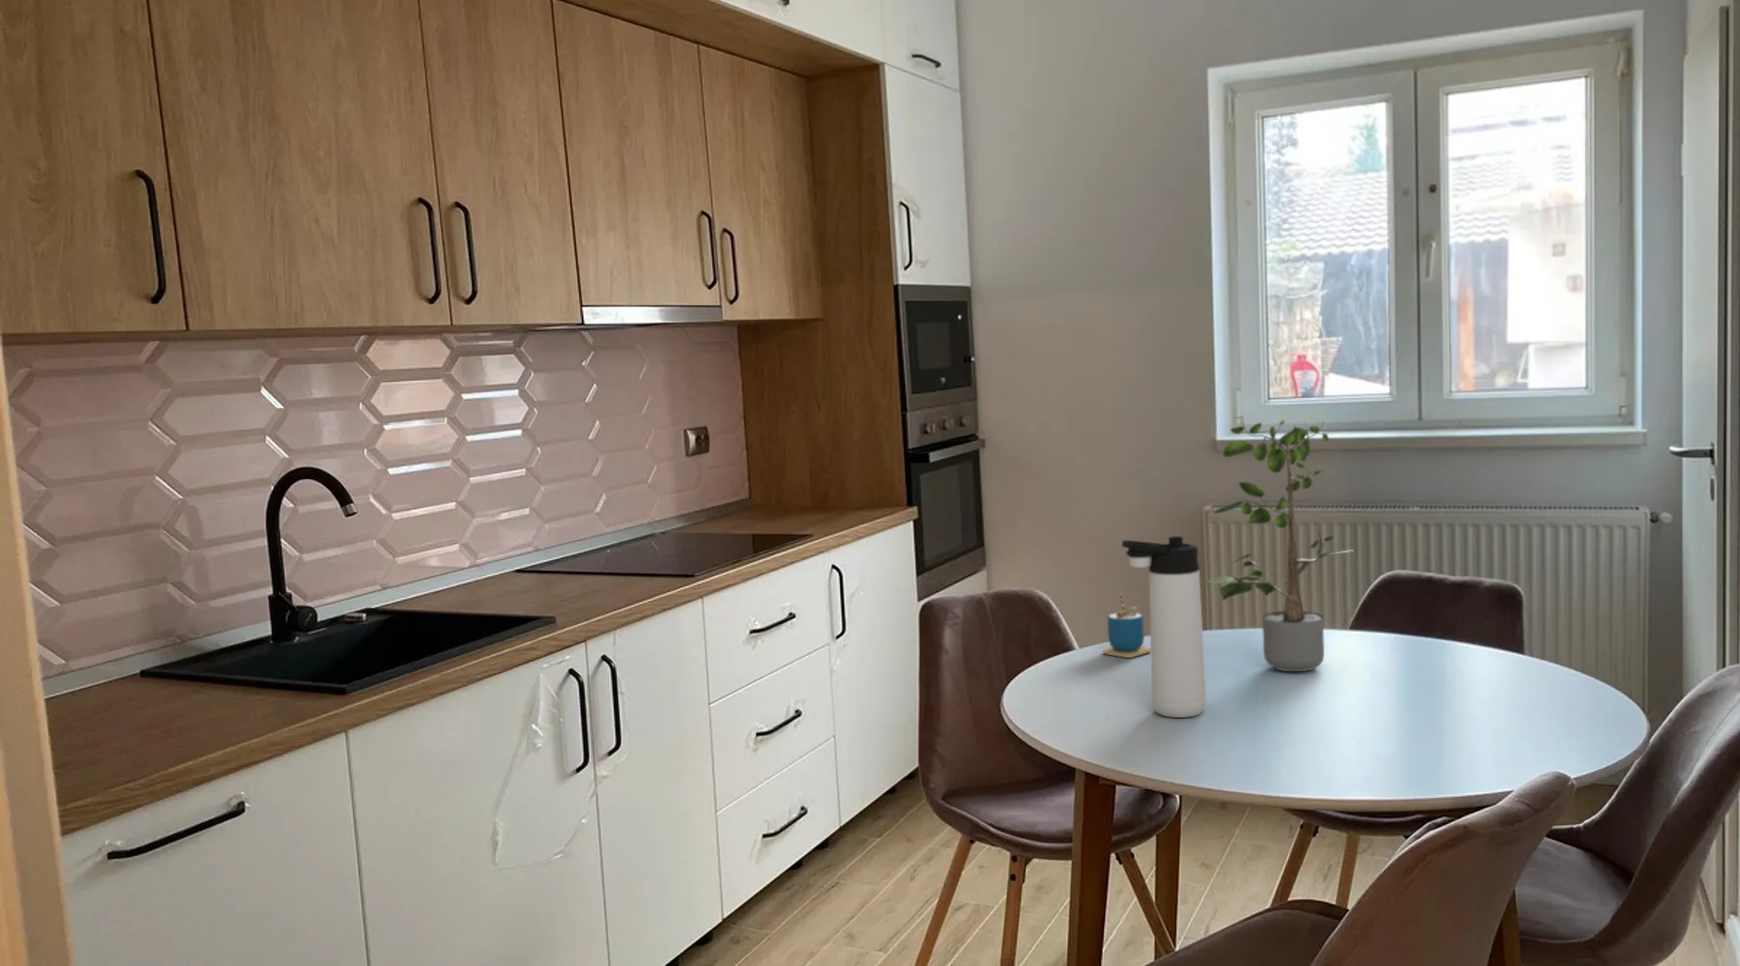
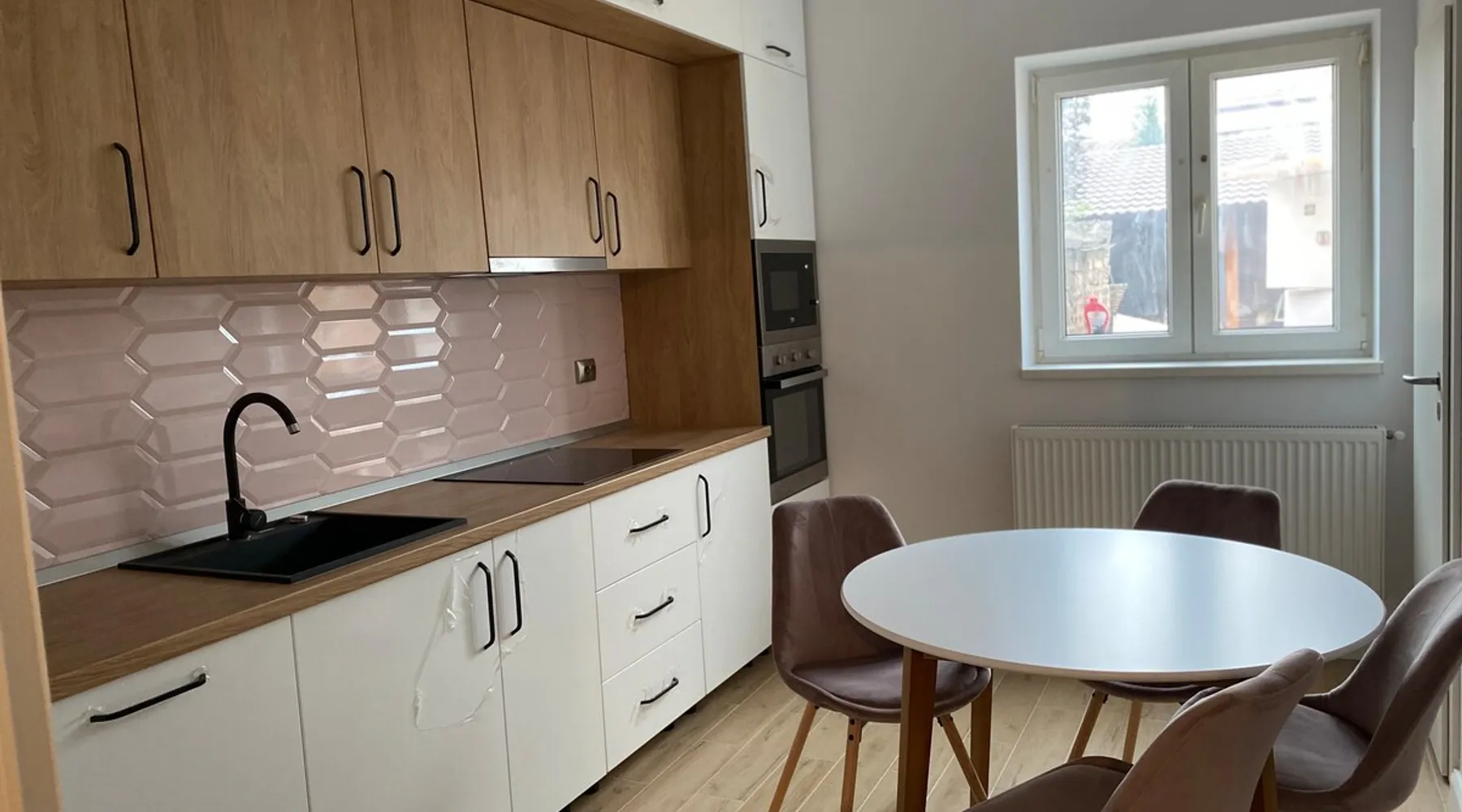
- cup (1125, 621)
- thermos bottle (1164, 626)
- potted plant (1264, 522)
